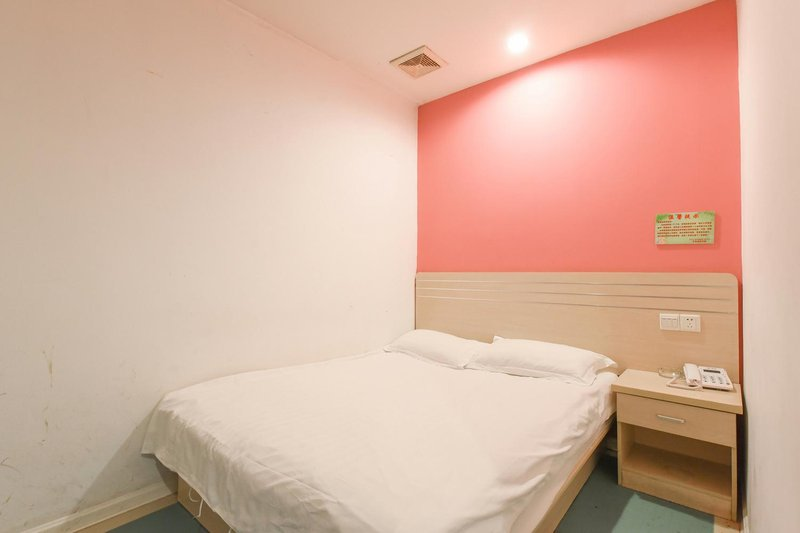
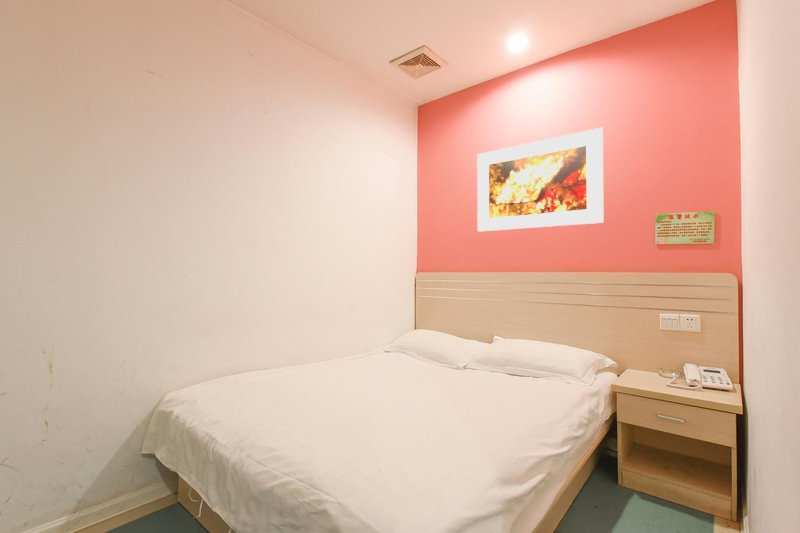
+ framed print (533, 185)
